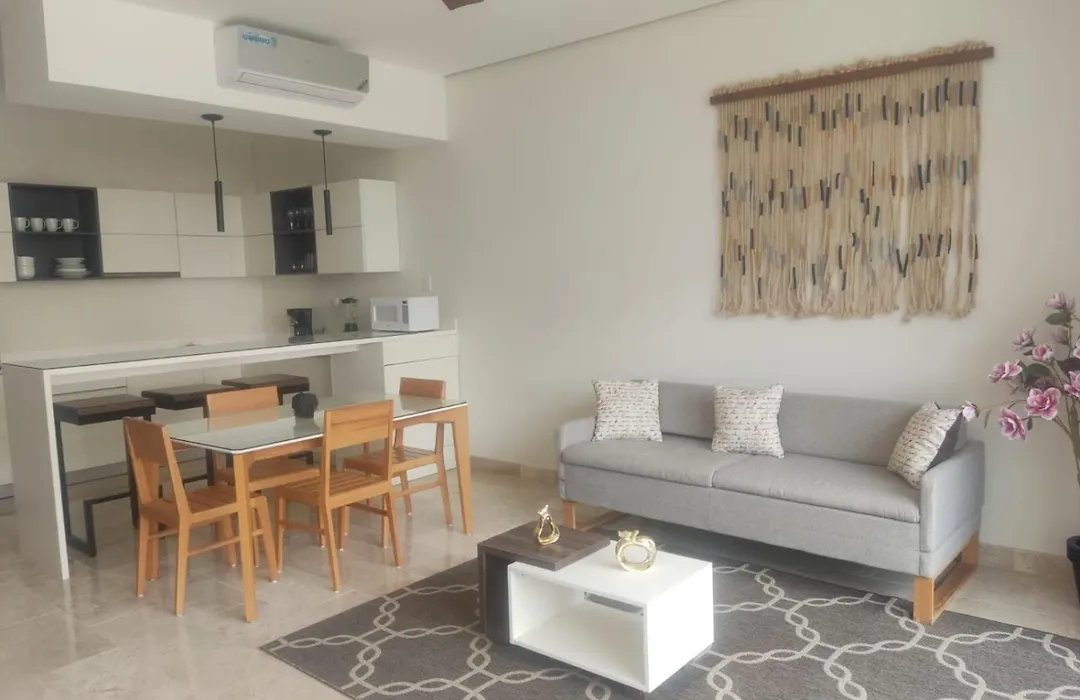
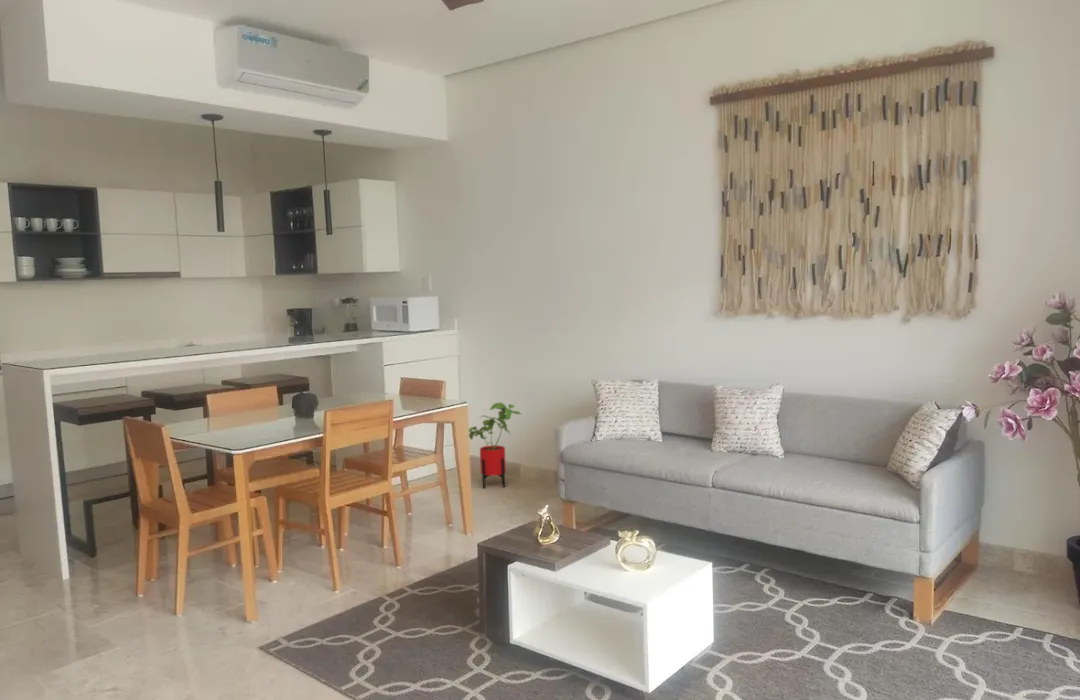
+ house plant (492, 444)
